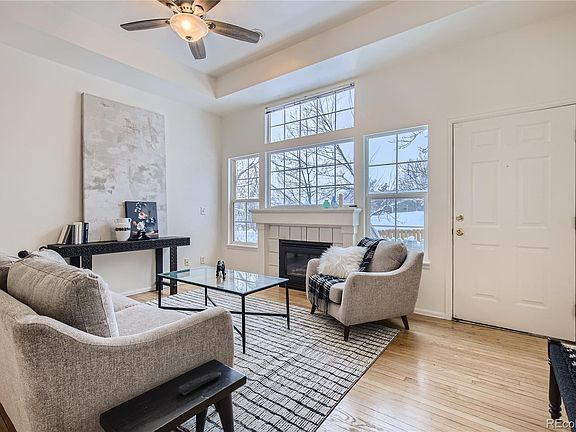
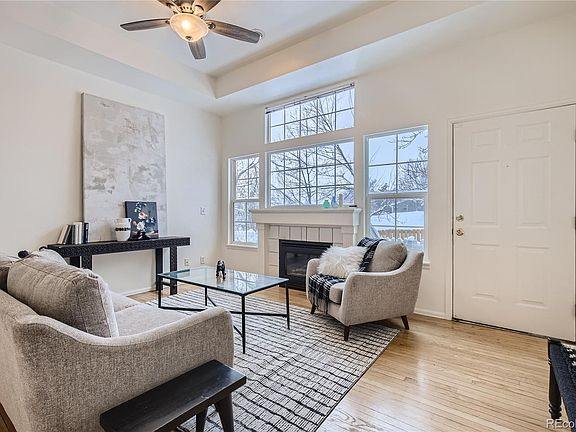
- remote control (201, 381)
